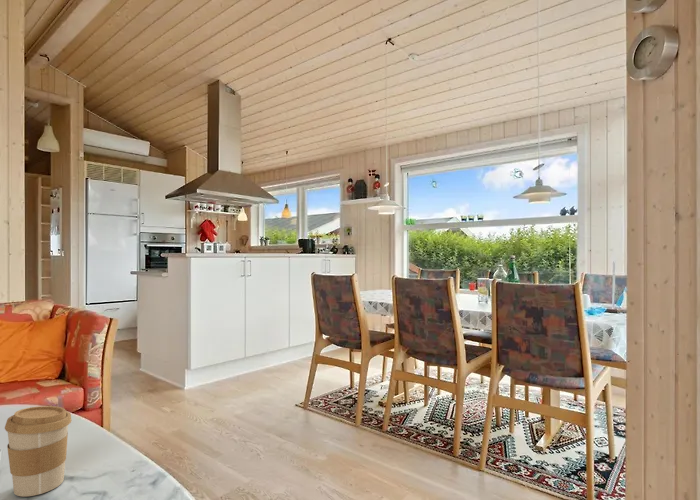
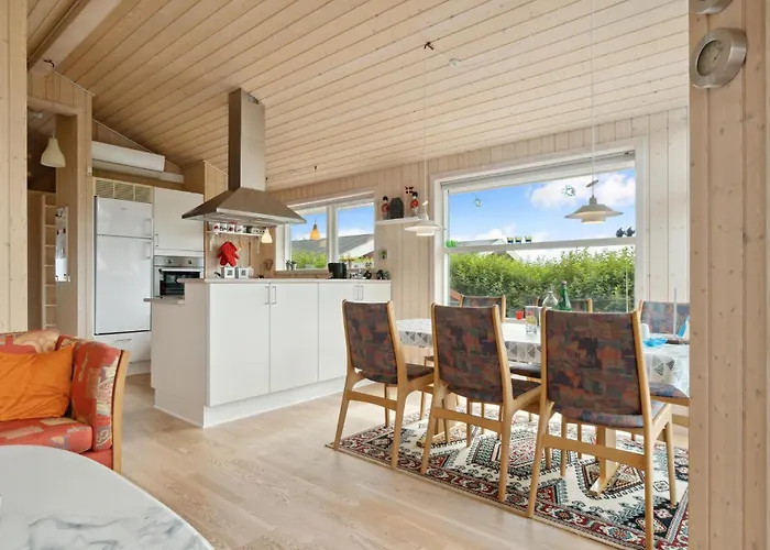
- coffee cup (39, 447)
